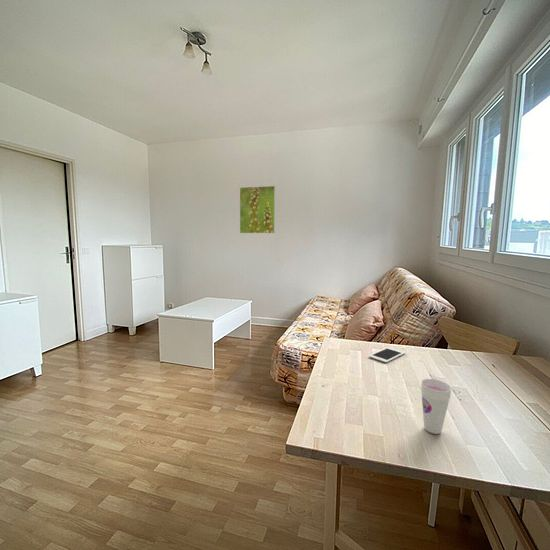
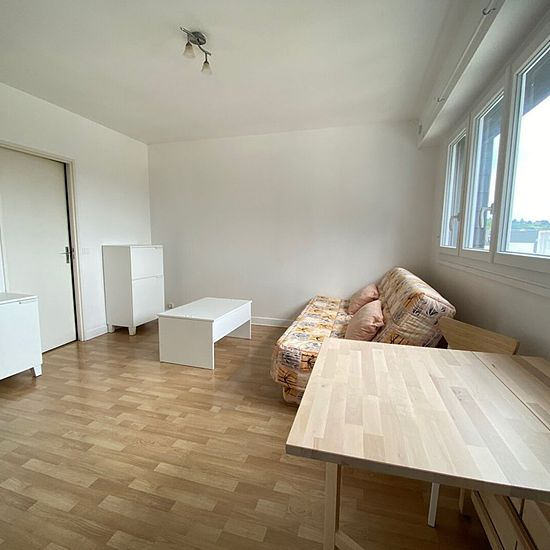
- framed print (257, 210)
- cup (434, 407)
- cell phone (387, 354)
